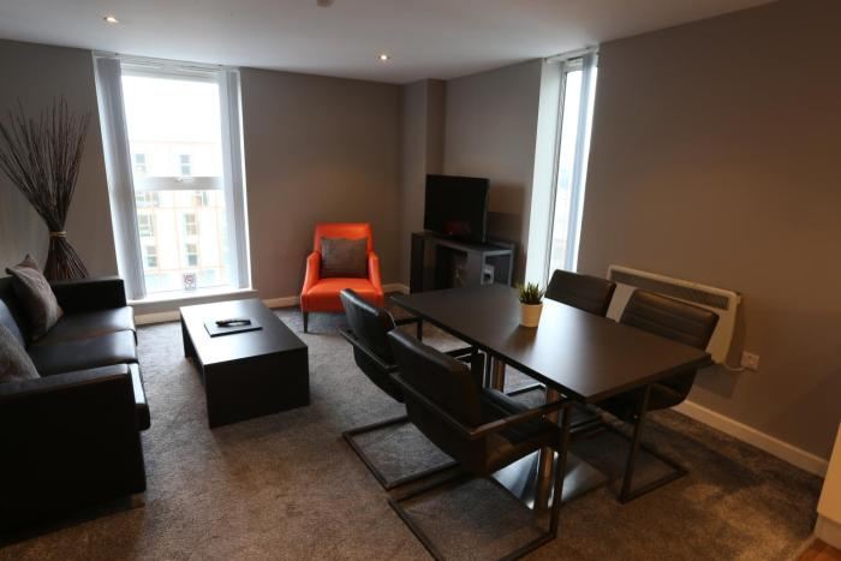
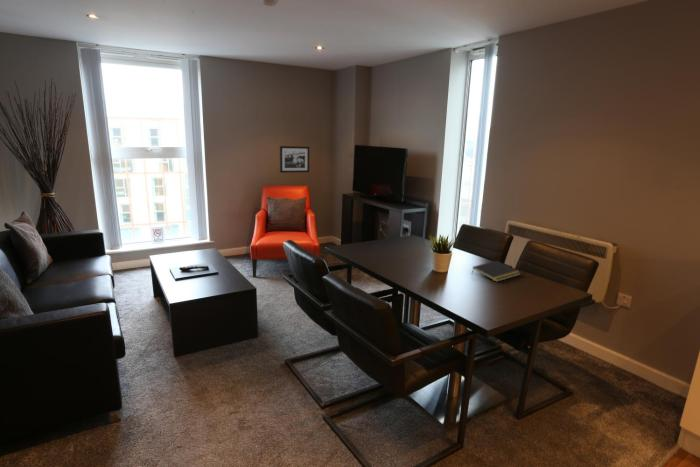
+ picture frame (294, 159)
+ notepad (496, 270)
